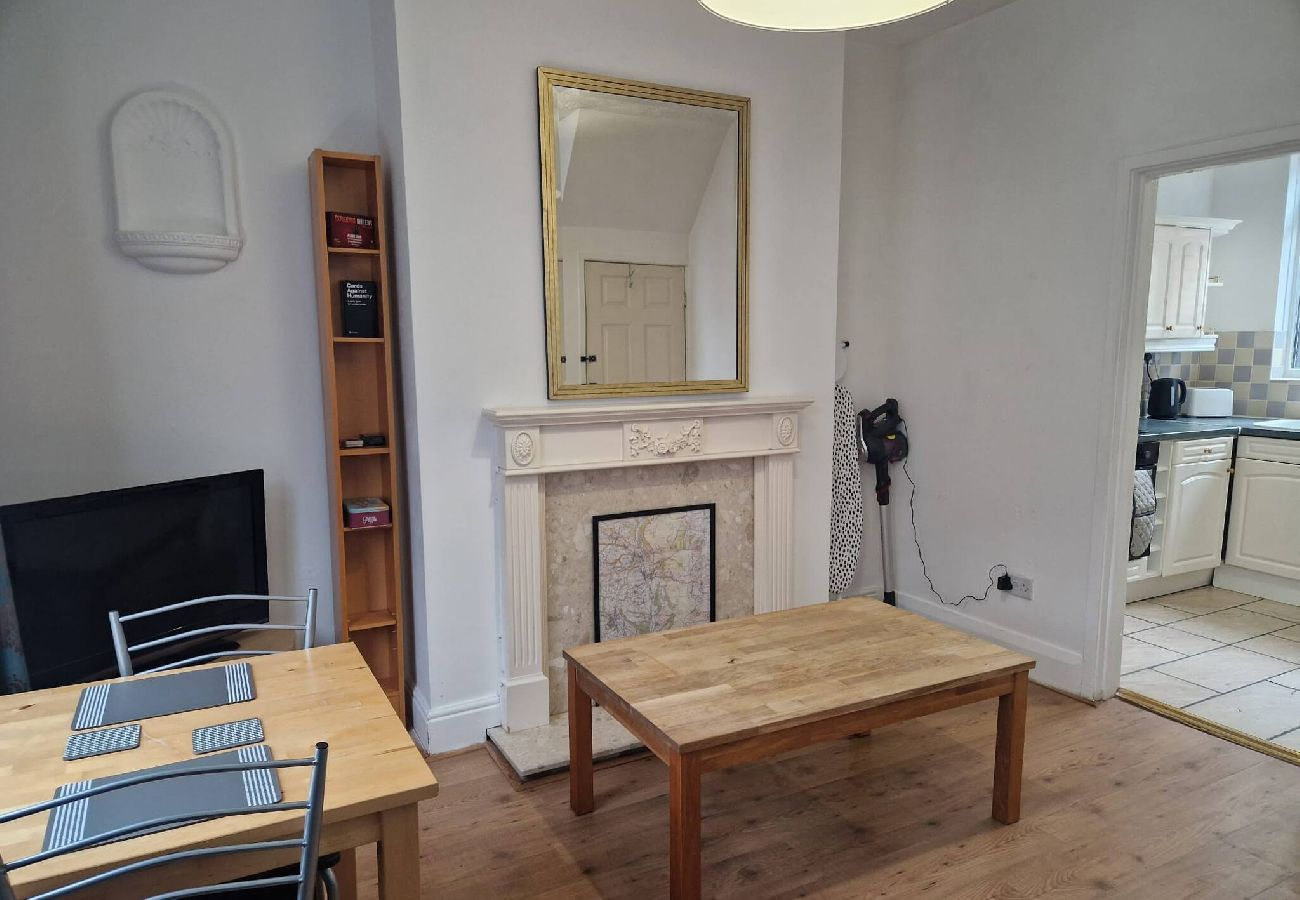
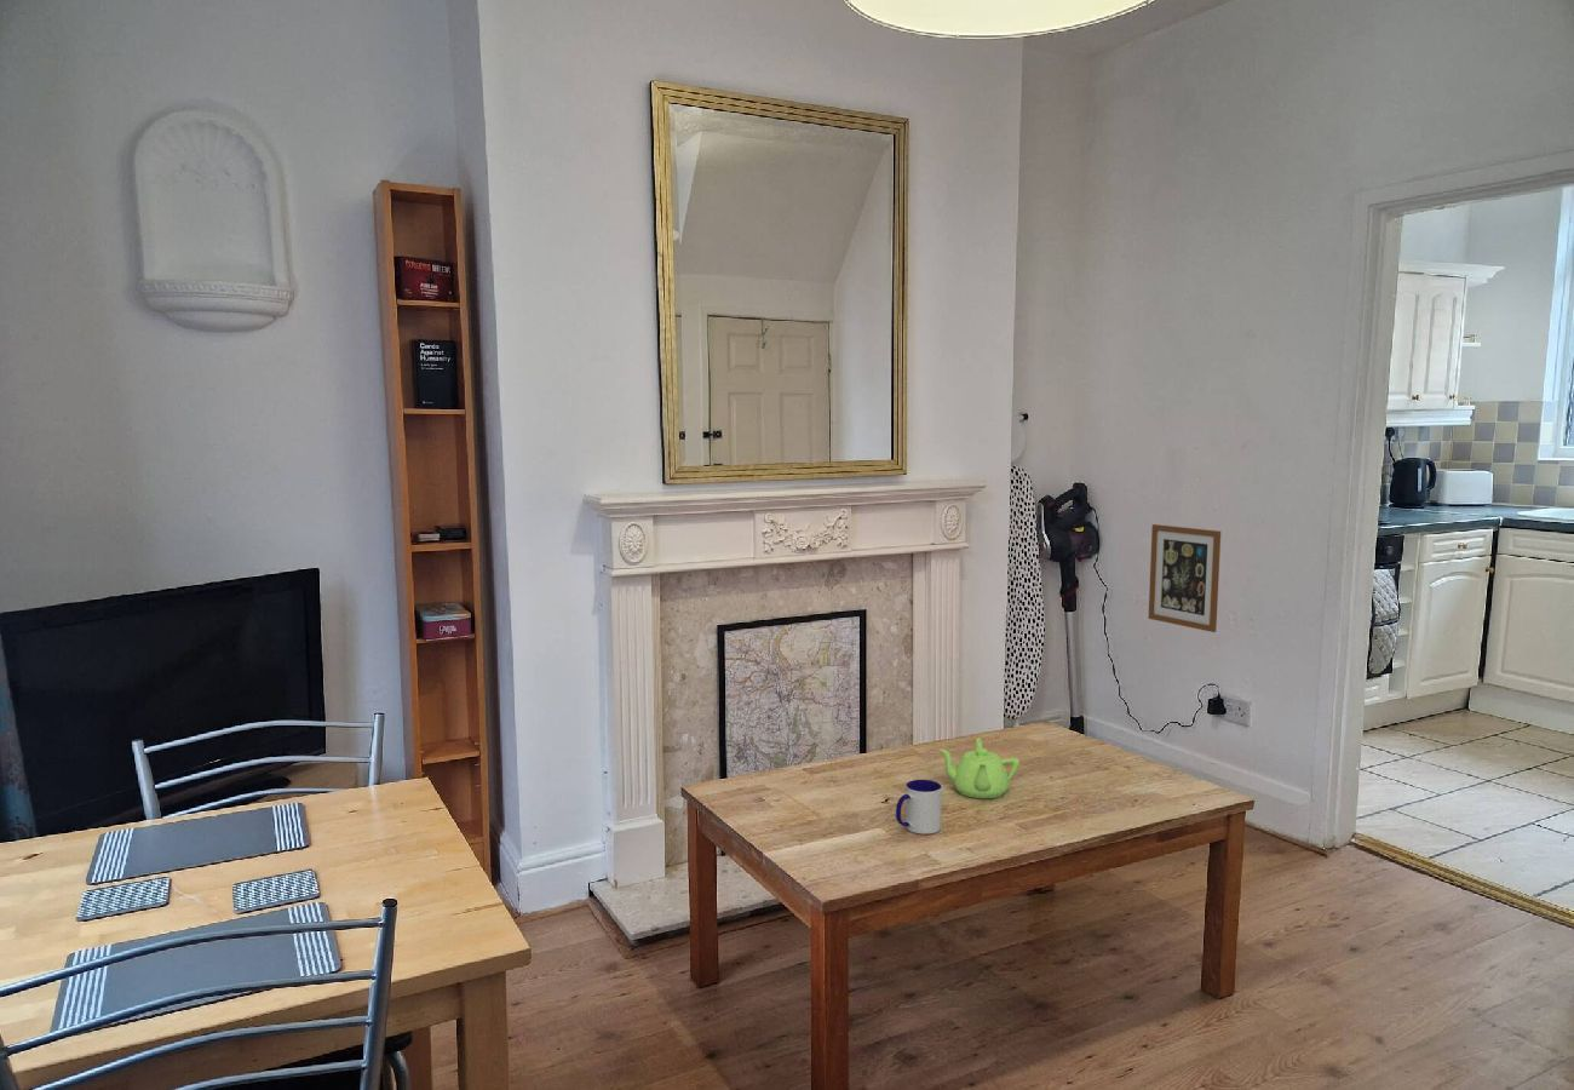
+ mug (917, 807)
+ teapot (977, 769)
+ wall art (1183, 576)
